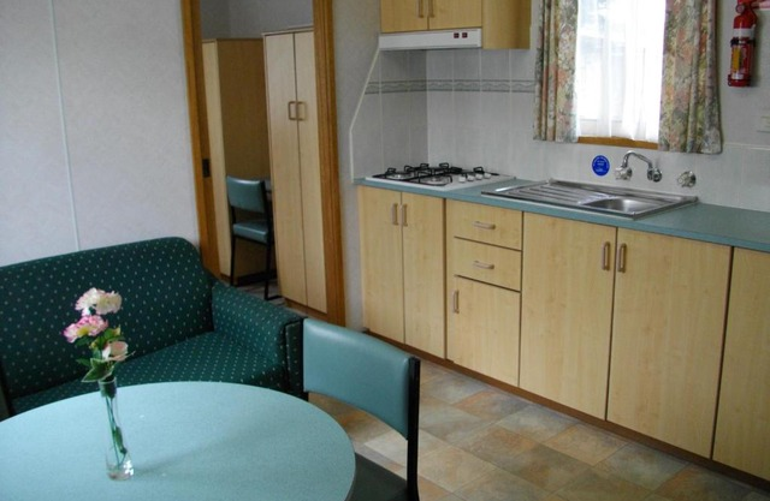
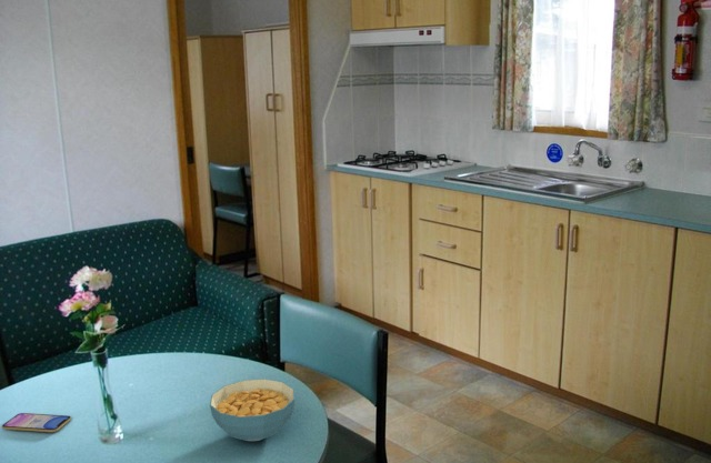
+ cereal bowl (253, 415)
+ smartphone (37, 422)
